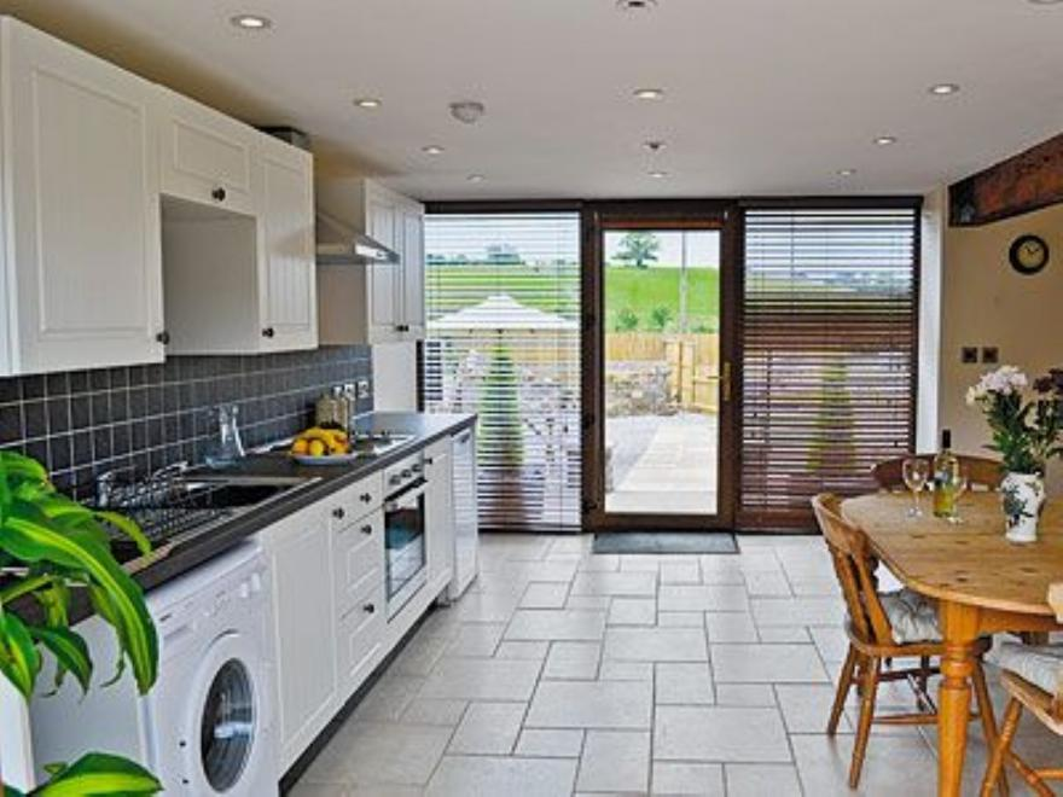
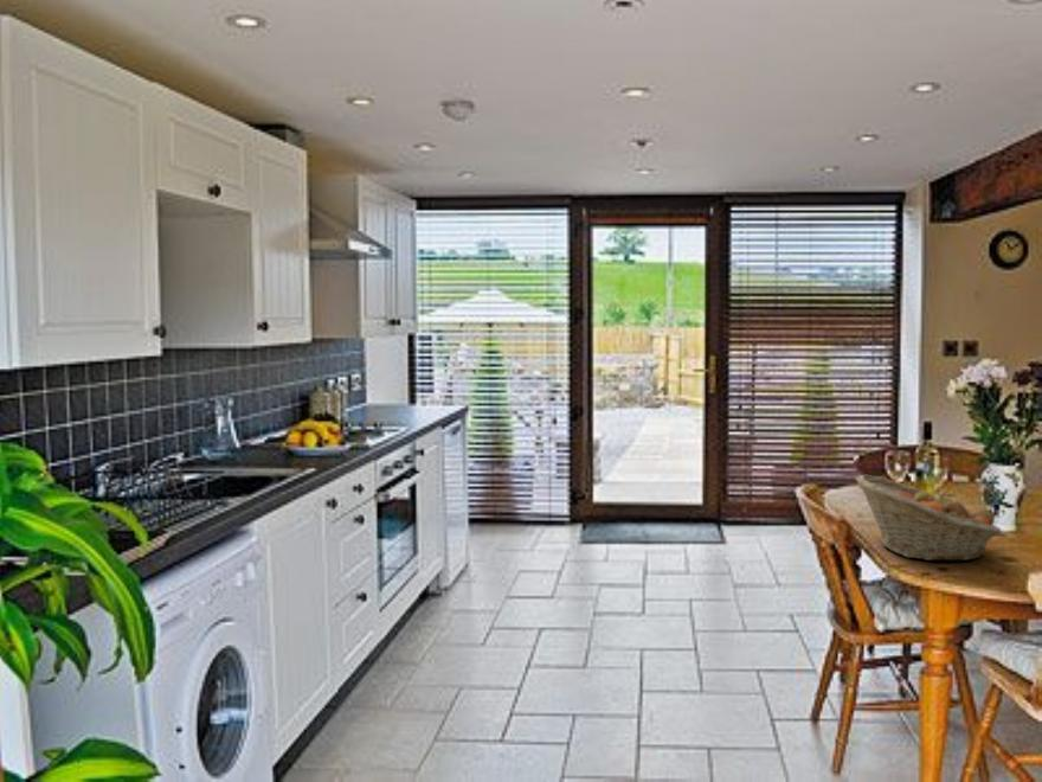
+ fruit basket (925, 514)
